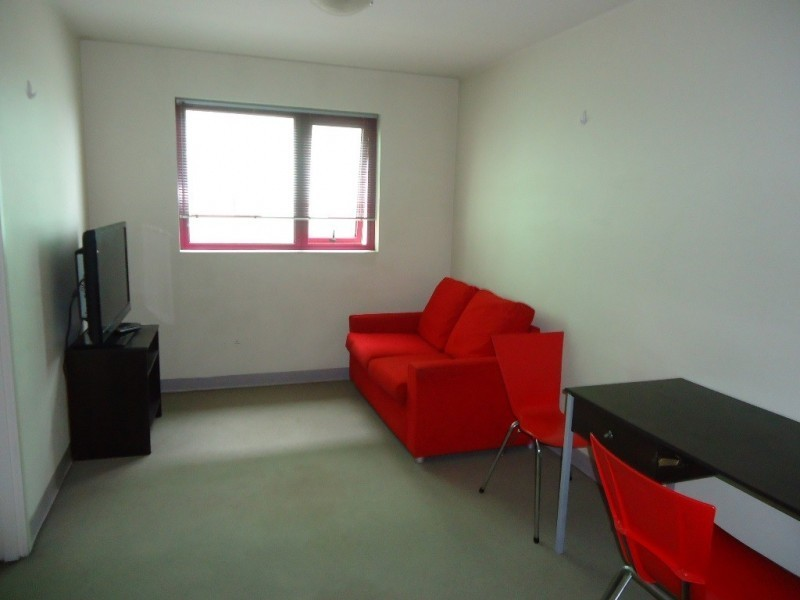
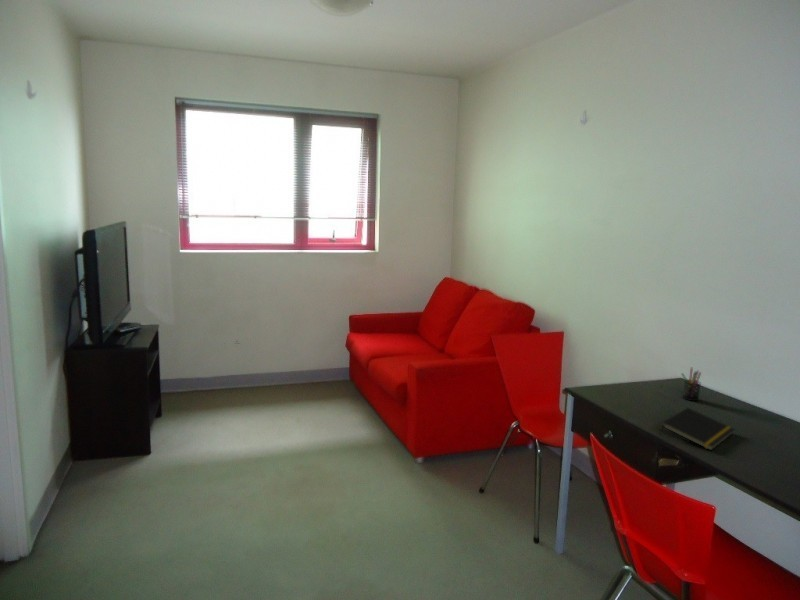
+ notepad (698, 427)
+ pen holder (690, 383)
